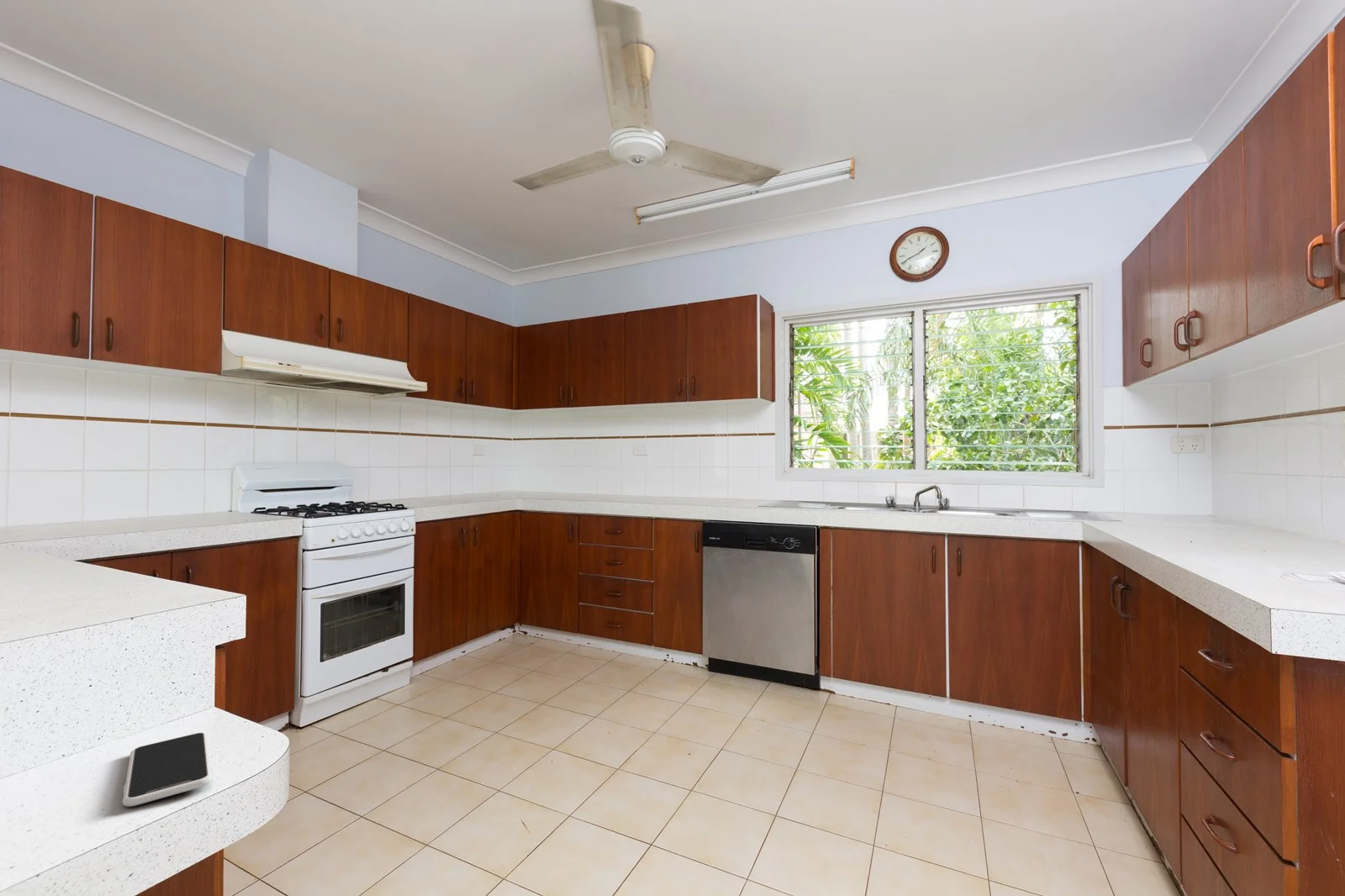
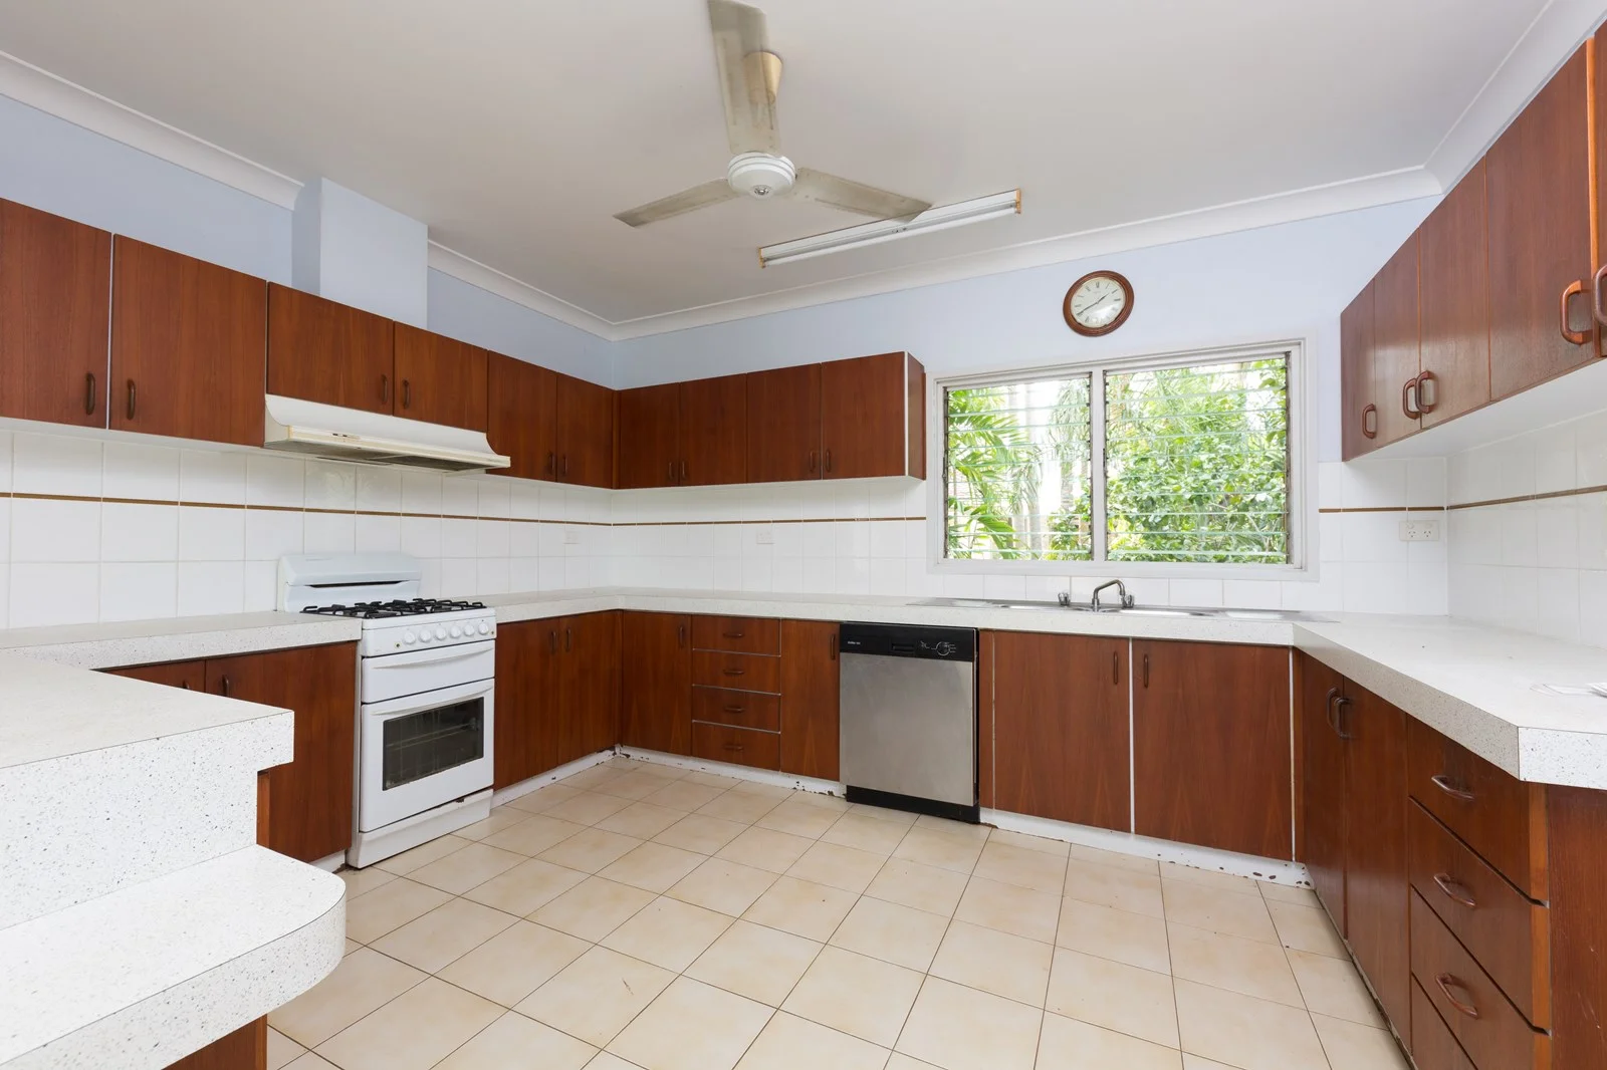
- smartphone (169, 765)
